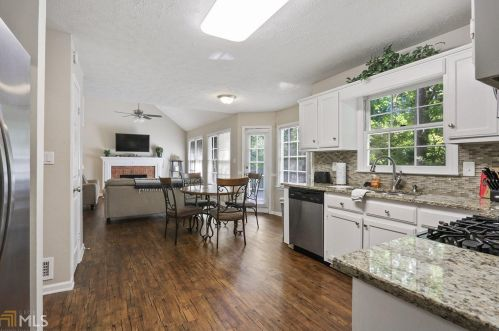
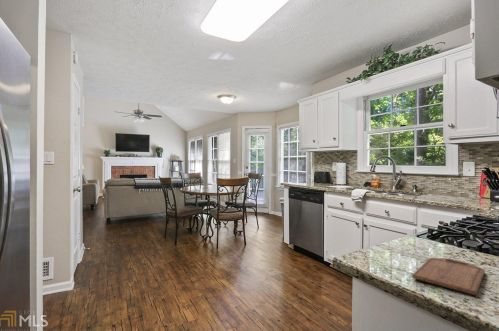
+ cutting board (450, 272)
